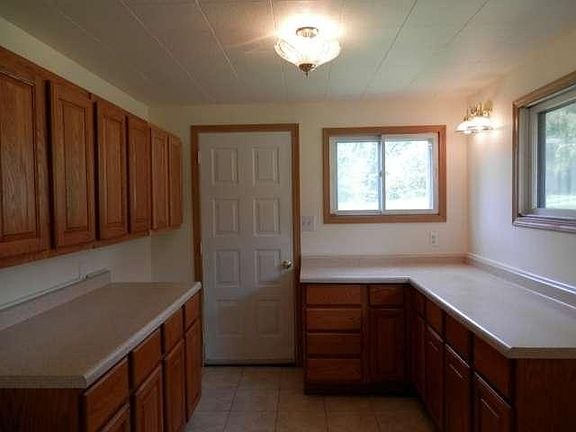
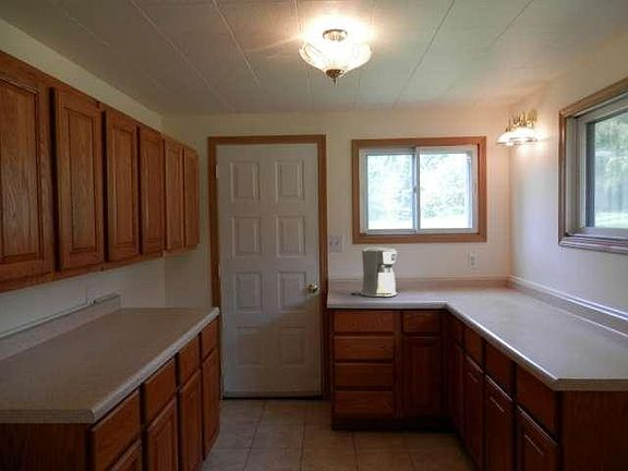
+ coffee maker (376, 270)
